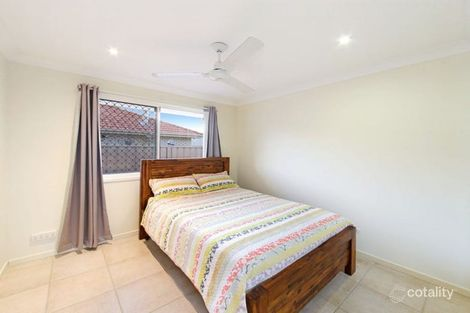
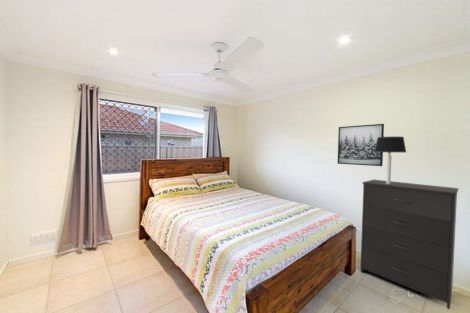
+ wall art (359, 145)
+ dresser (404, 233)
+ table lamp (389, 160)
